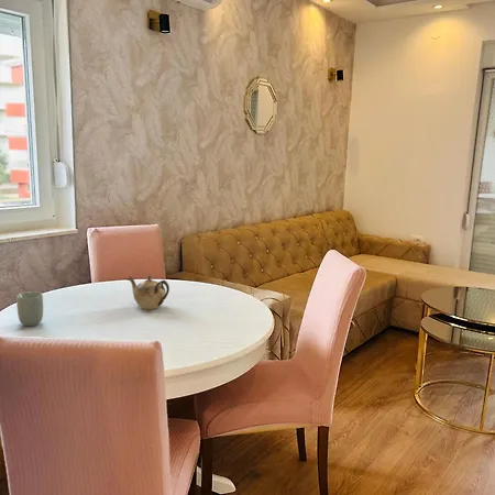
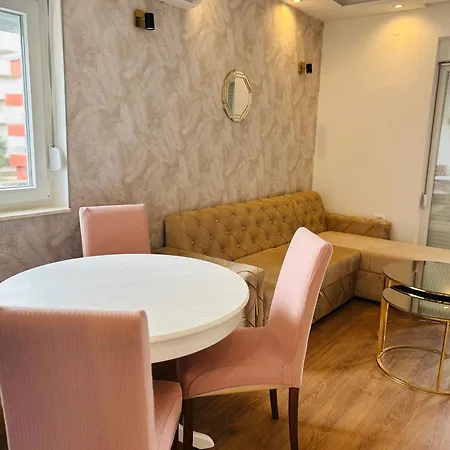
- teapot (147, 290)
- cup (30, 309)
